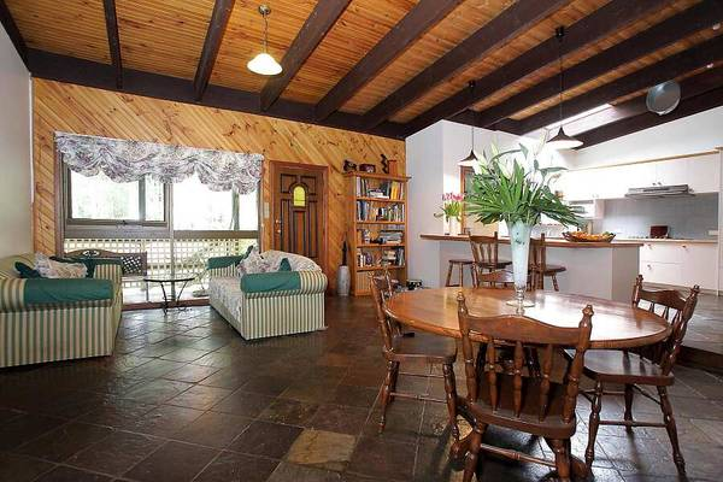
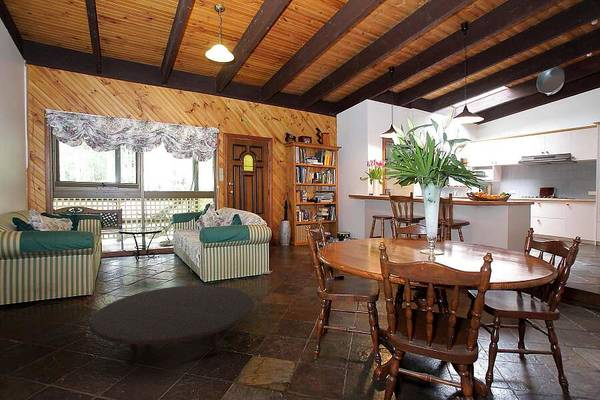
+ table (178, 323)
